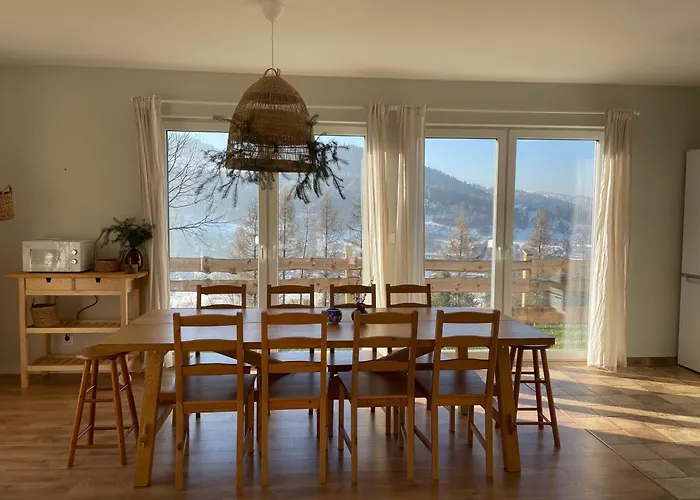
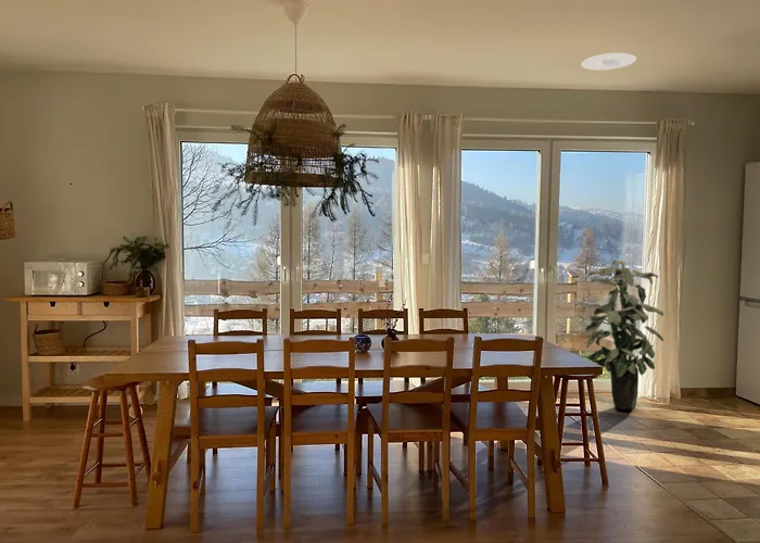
+ indoor plant (620, 333)
+ recessed light (608, 59)
